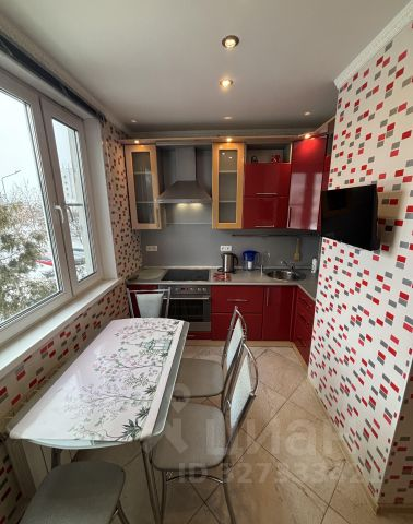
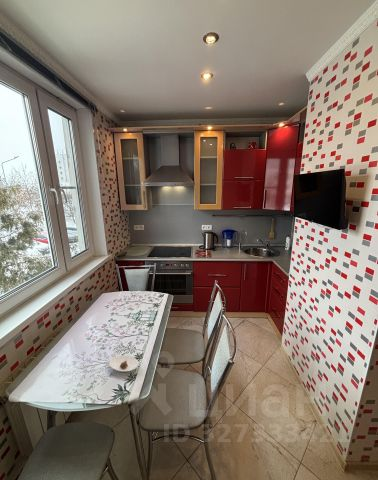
+ saucer (124, 364)
